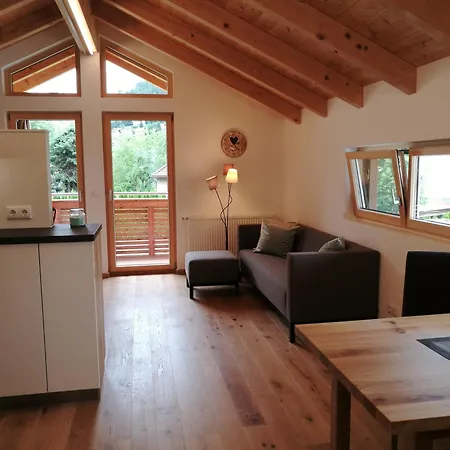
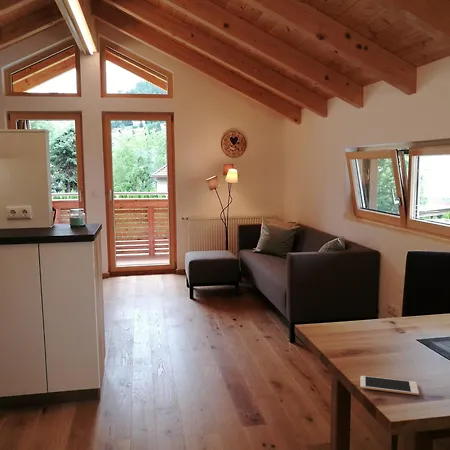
+ cell phone (388, 385)
